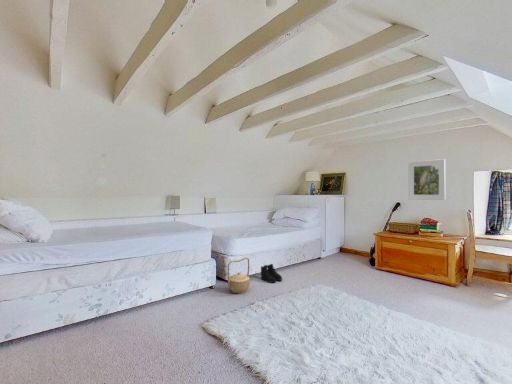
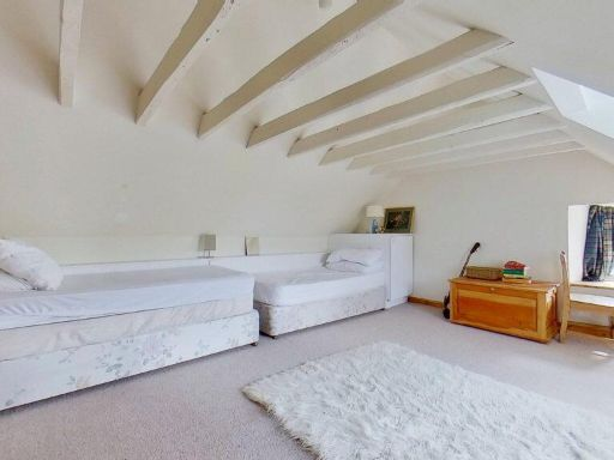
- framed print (426, 180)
- basket (238, 274)
- boots (271, 272)
